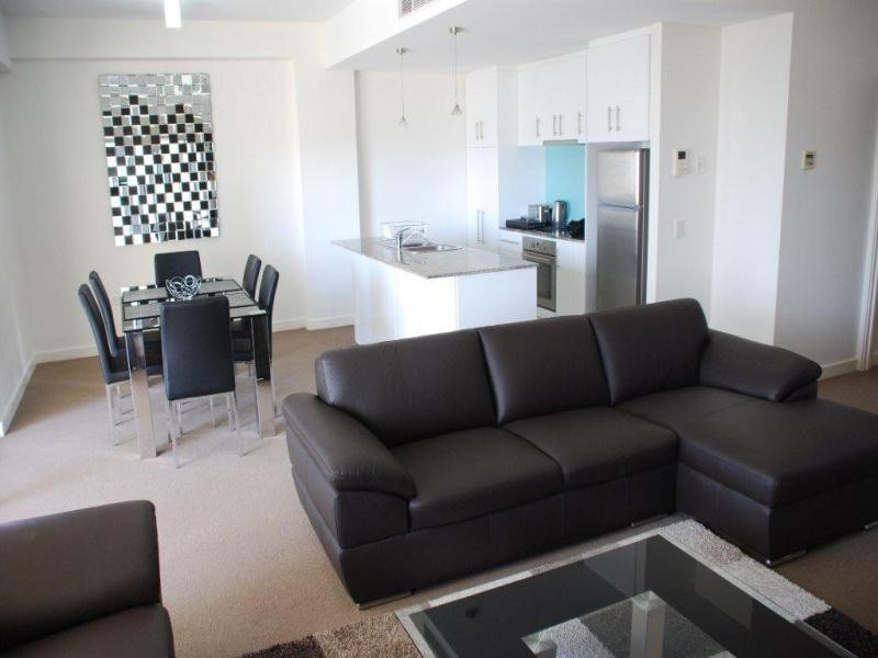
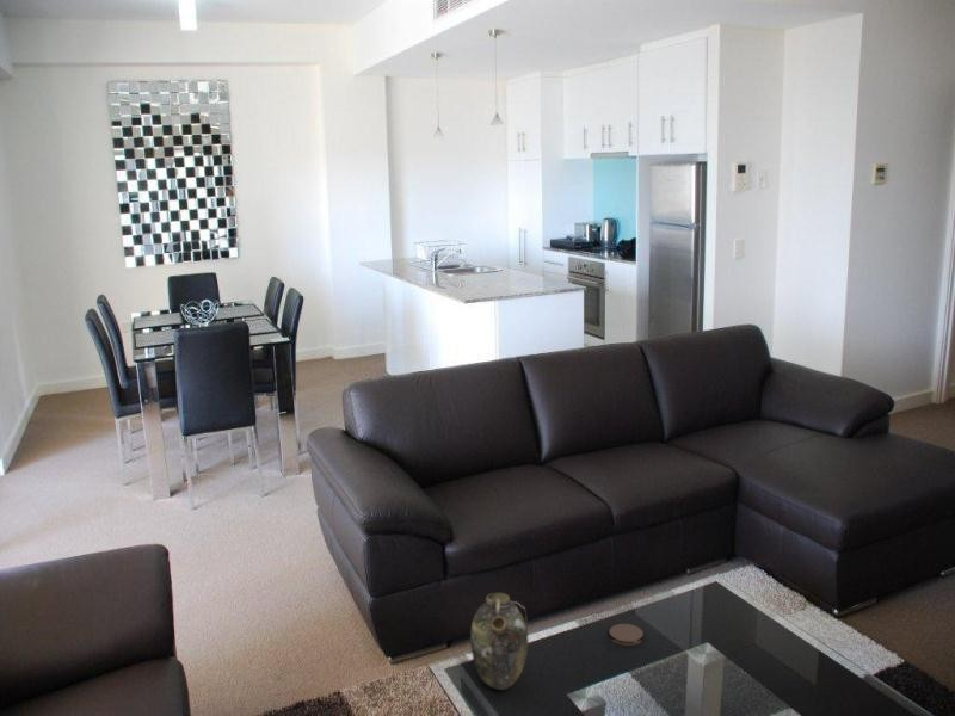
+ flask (498, 640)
+ coaster (626, 634)
